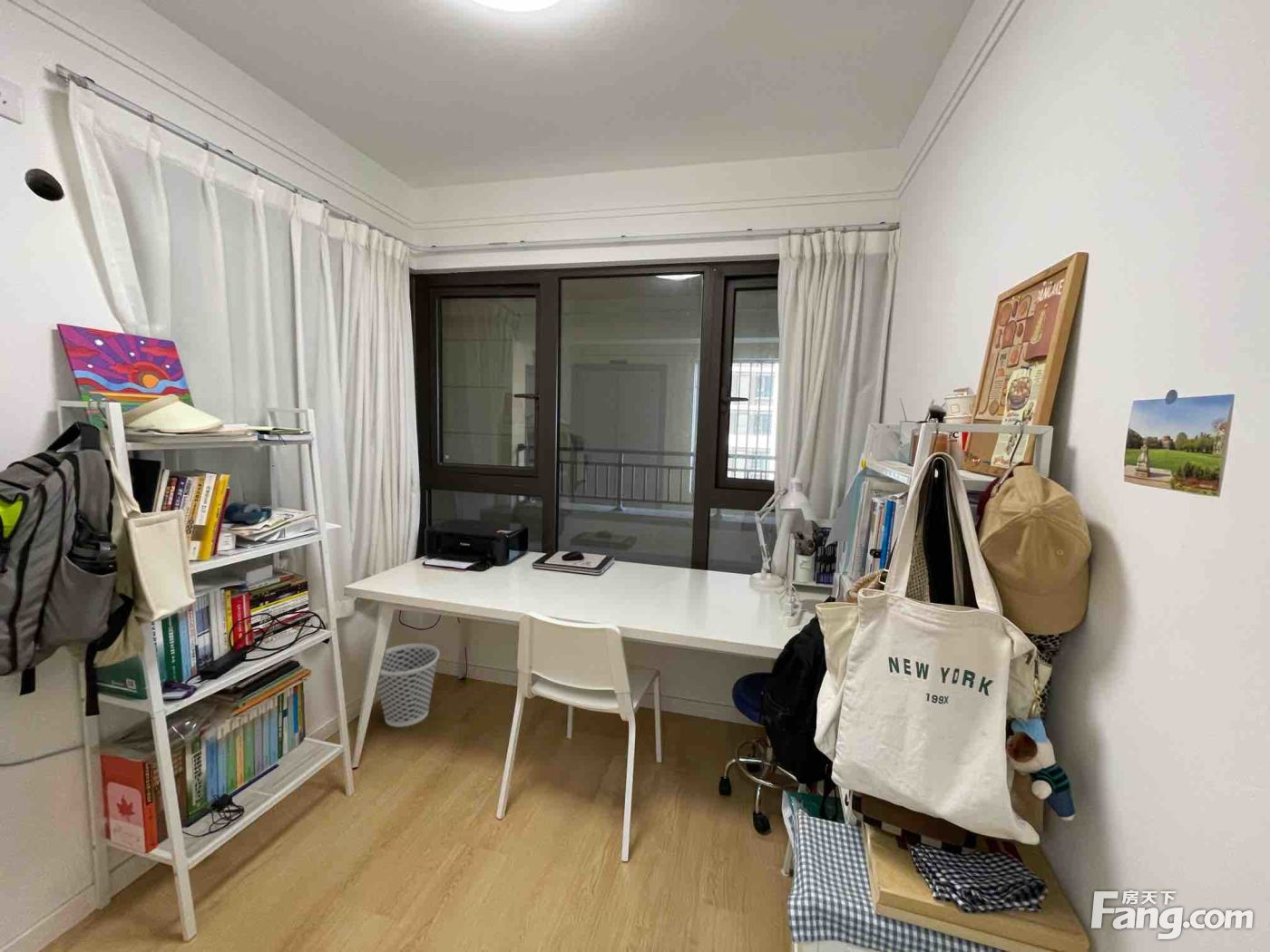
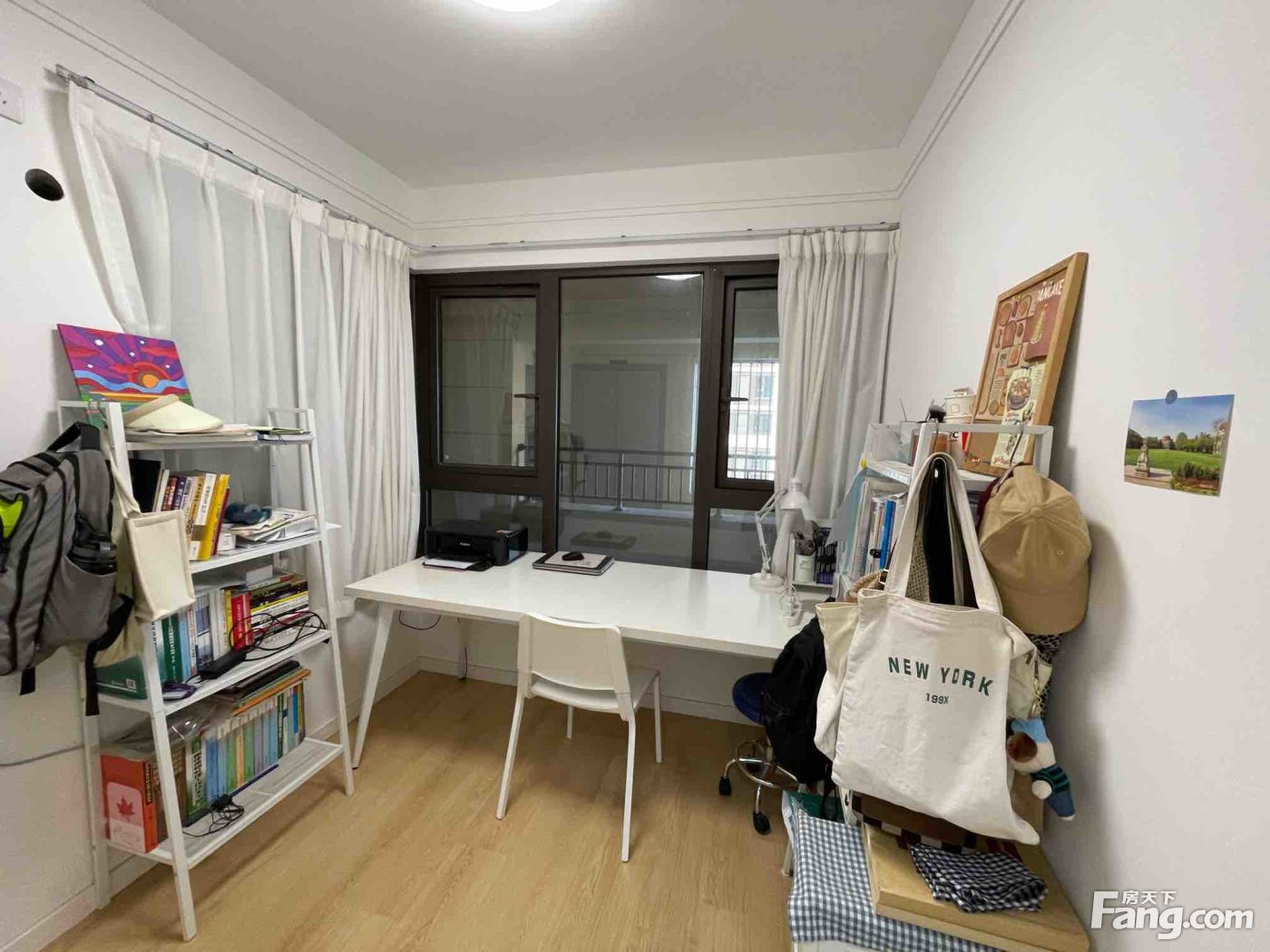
- wastebasket (406, 685)
